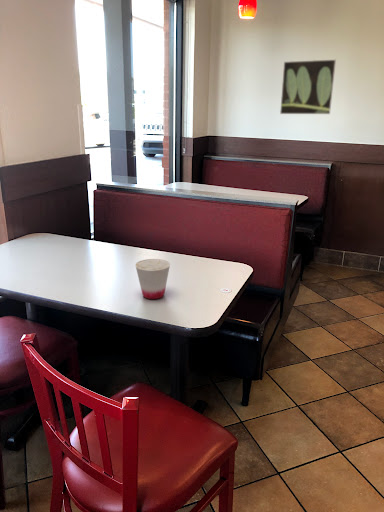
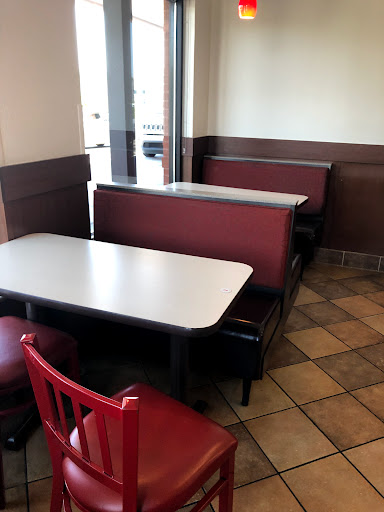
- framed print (307, 88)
- cup (153, 280)
